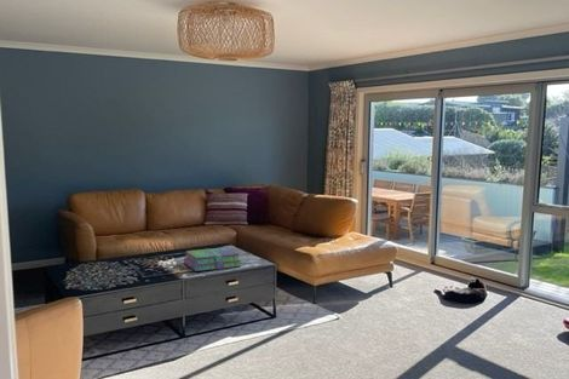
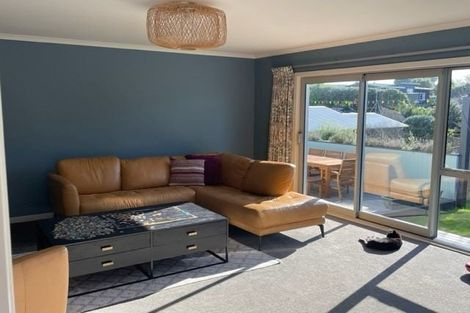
- stack of books (212, 258)
